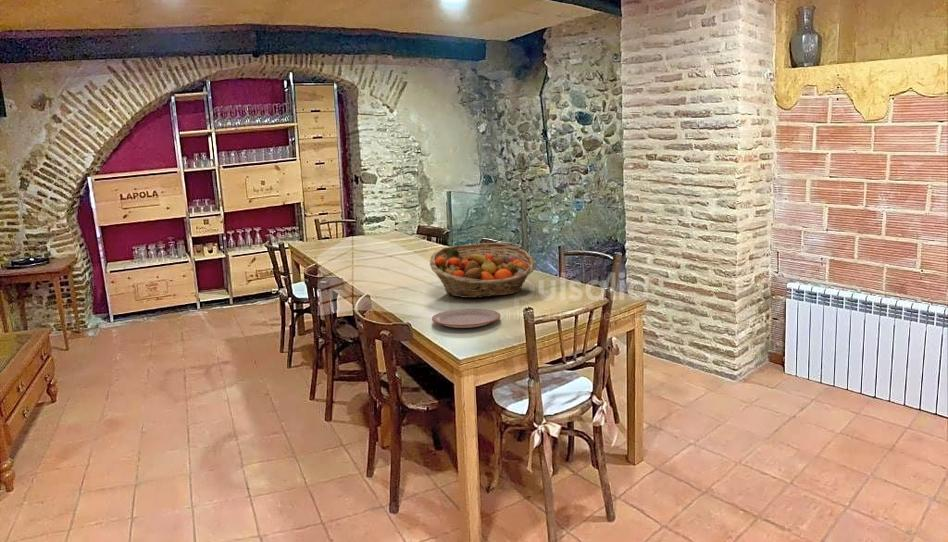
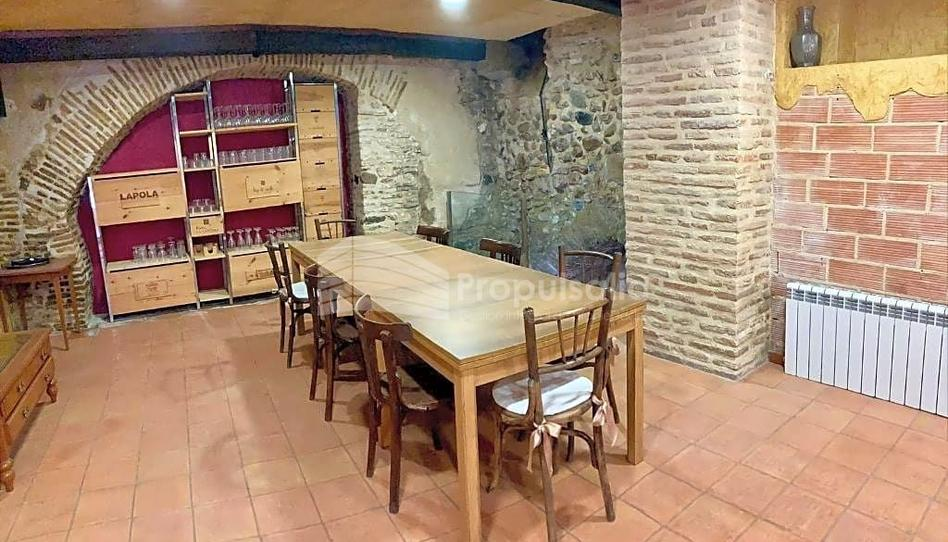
- plate (466, 319)
- fruit basket (482, 269)
